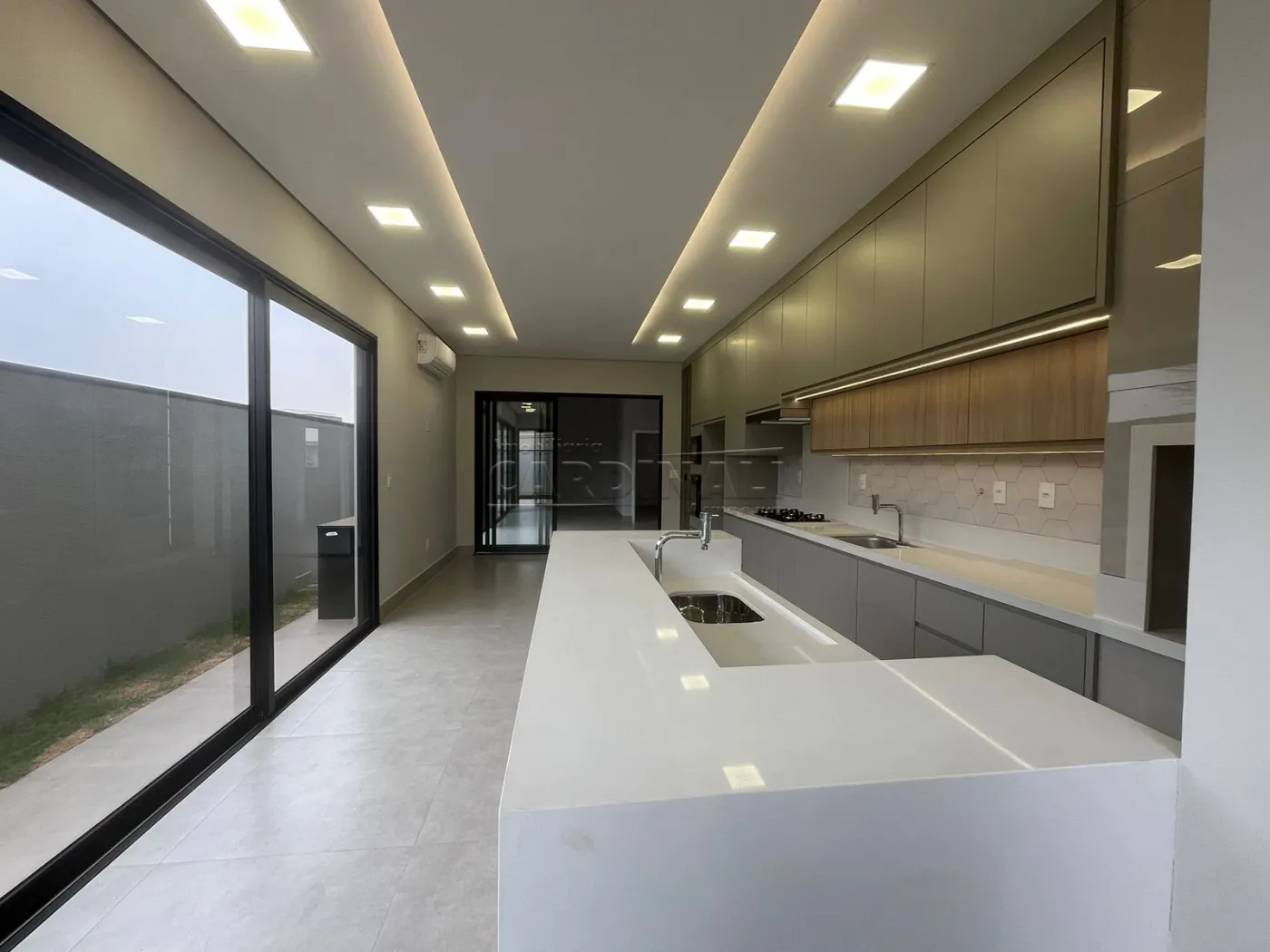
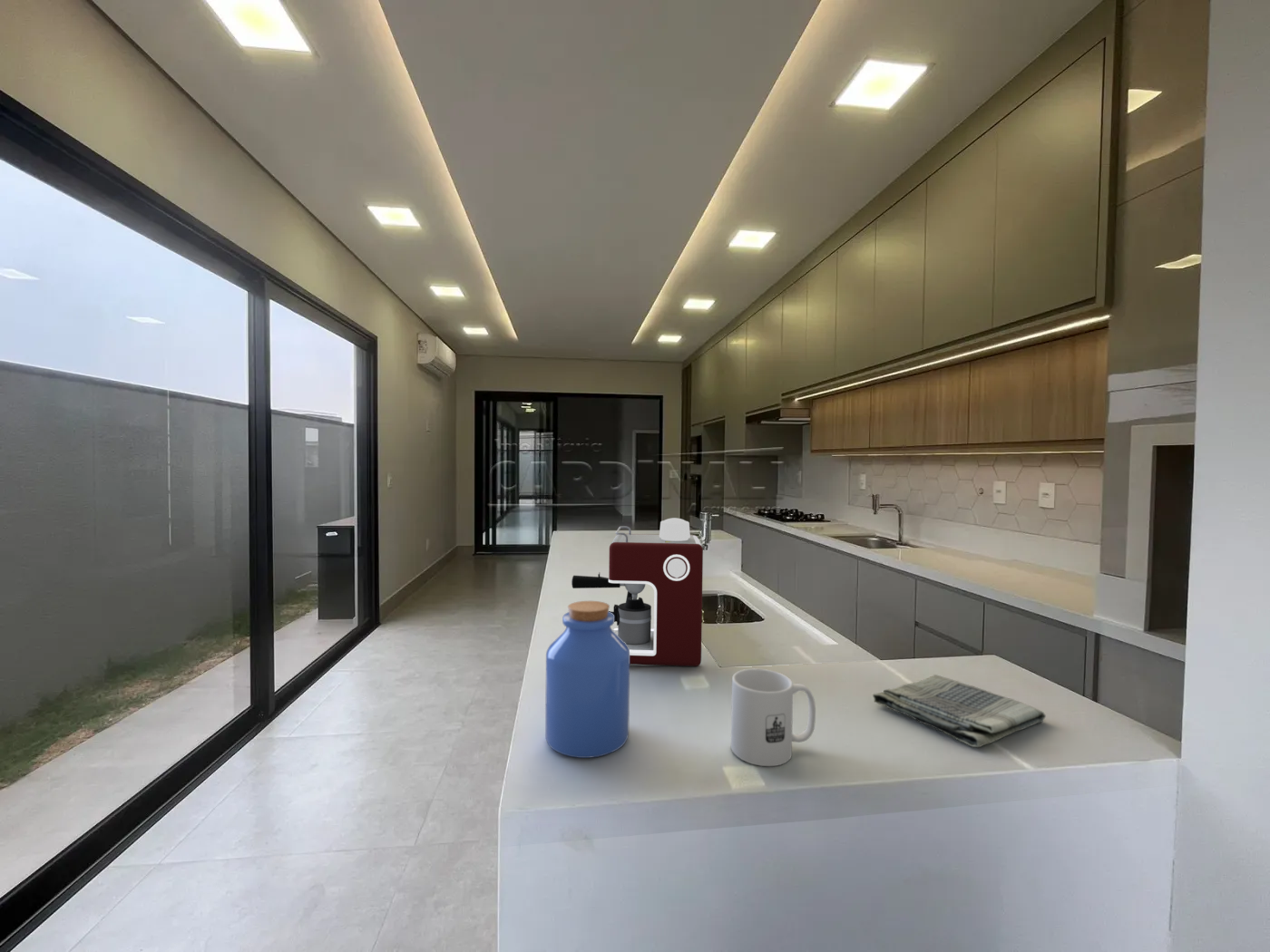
+ jar (588, 671)
+ dish towel (954, 703)
+ mug (774, 714)
+ coffee maker (635, 586)
